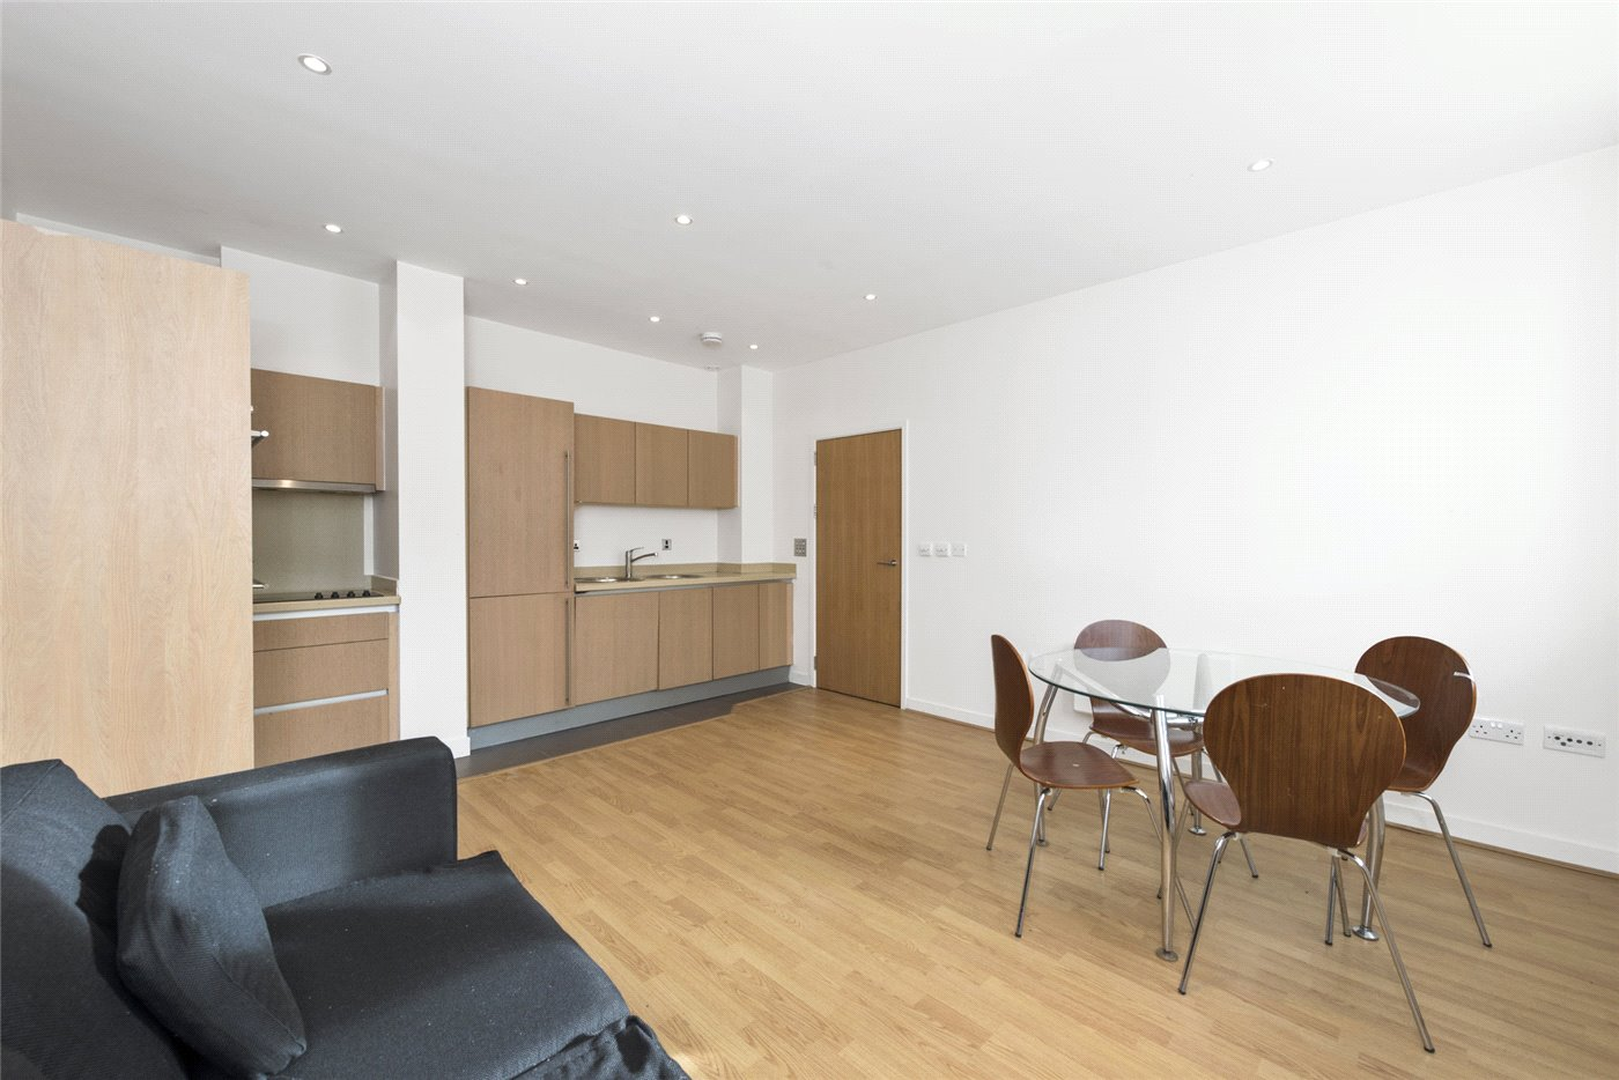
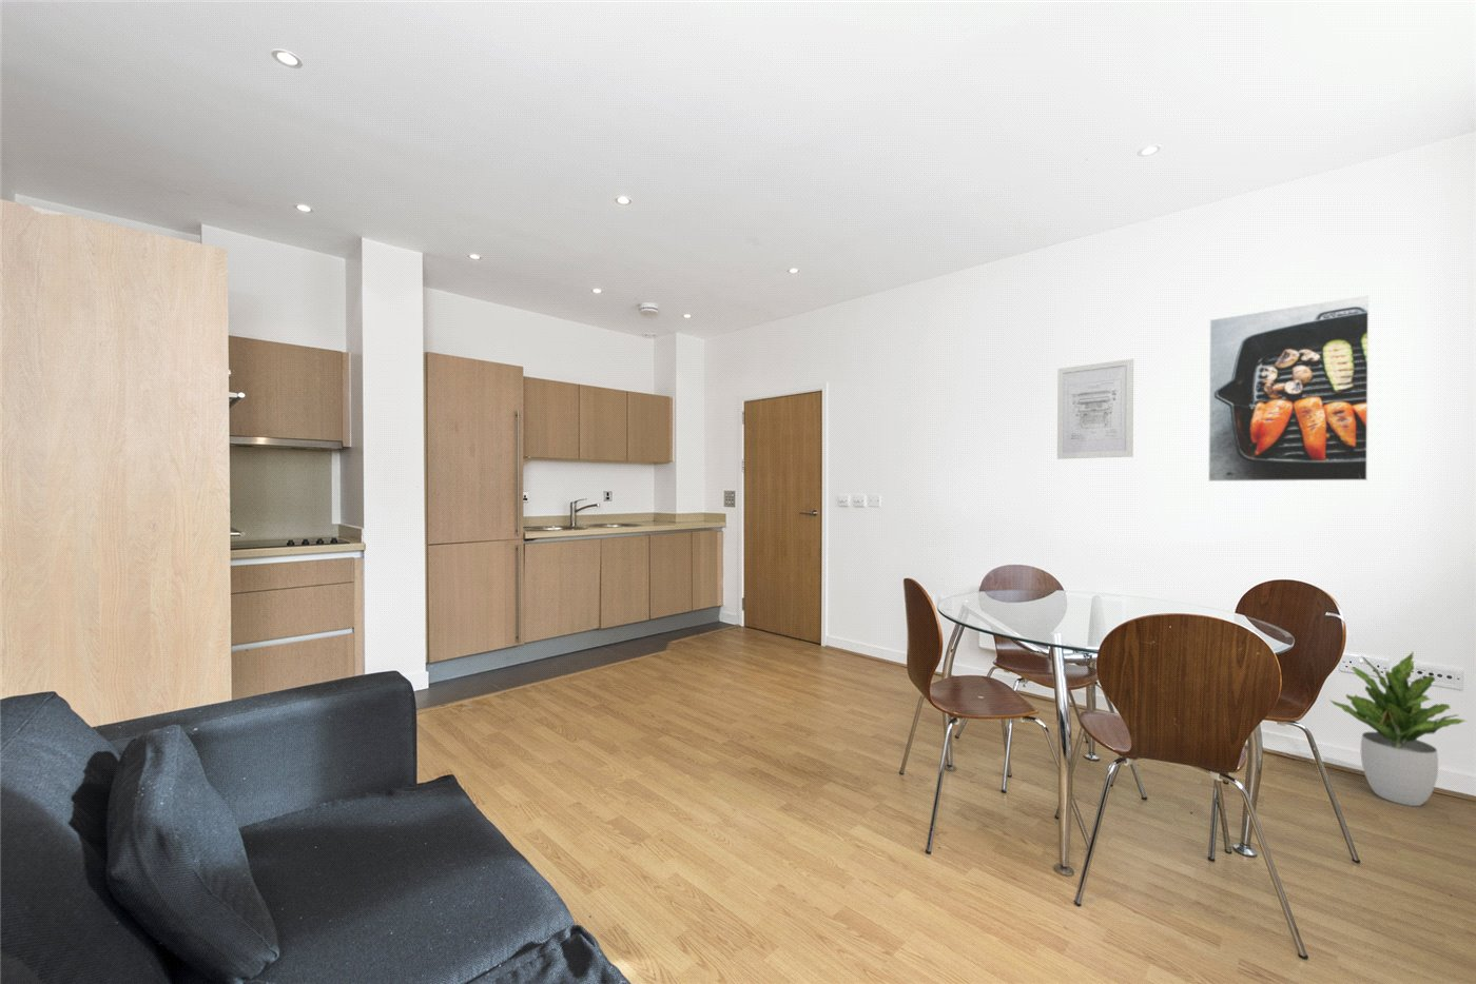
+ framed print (1283, 394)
+ wall art (1094, 411)
+ potted plant (1395, 724)
